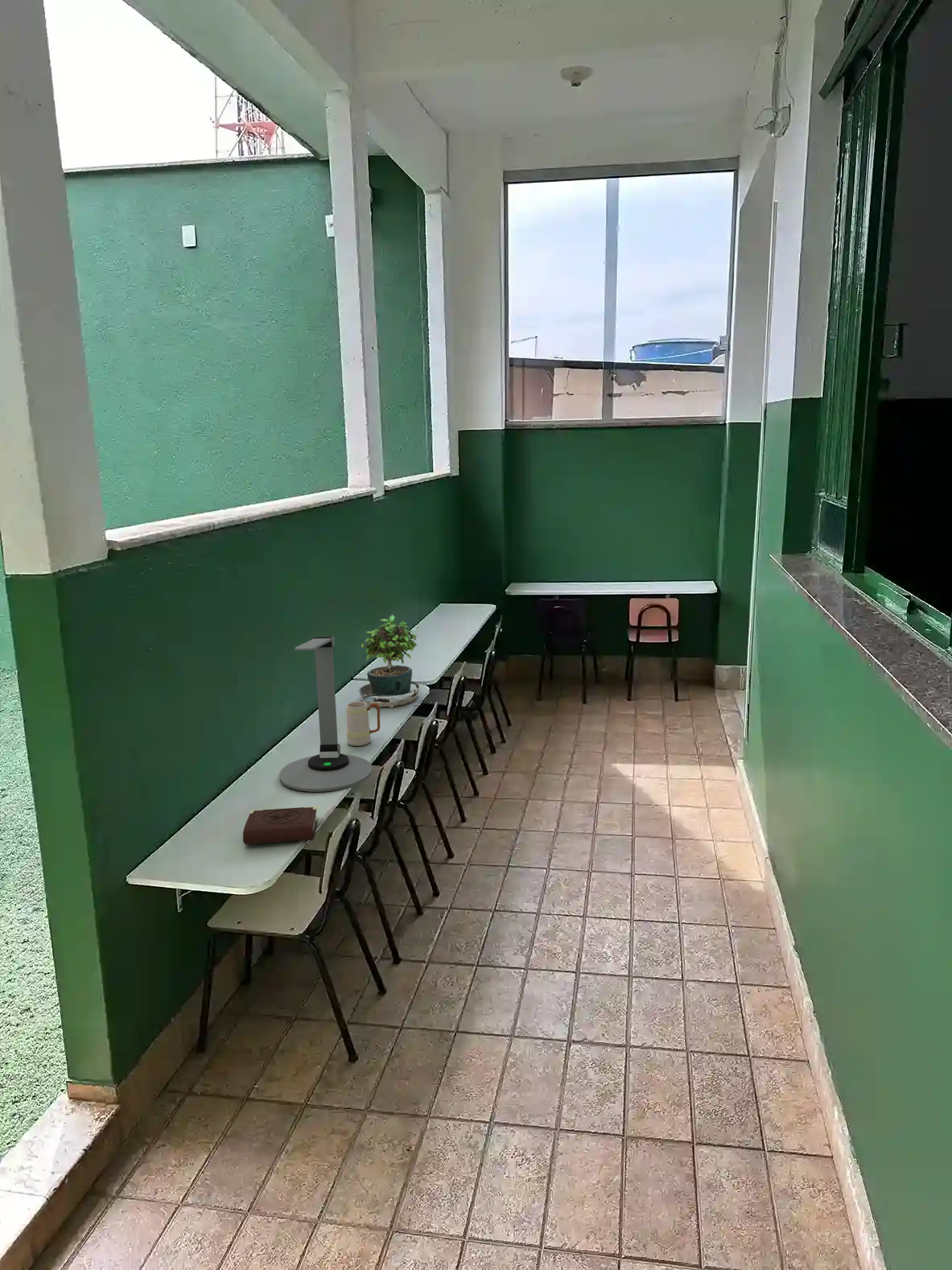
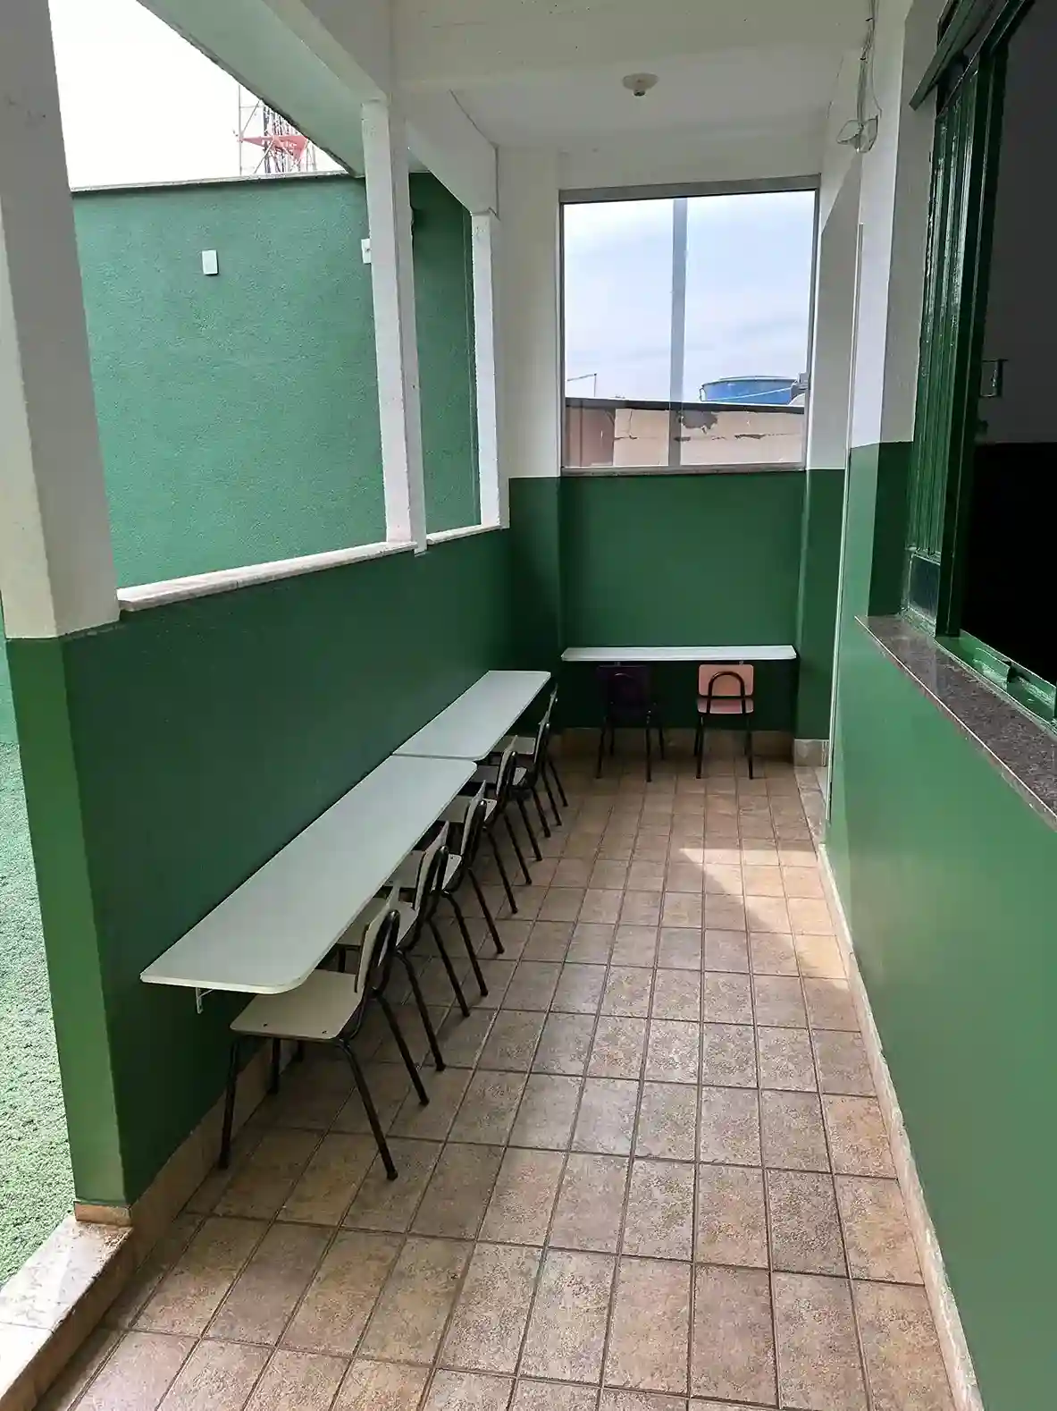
- mug (363, 723)
- book (281, 824)
- desk lamp (319, 707)
- potted plant (394, 658)
